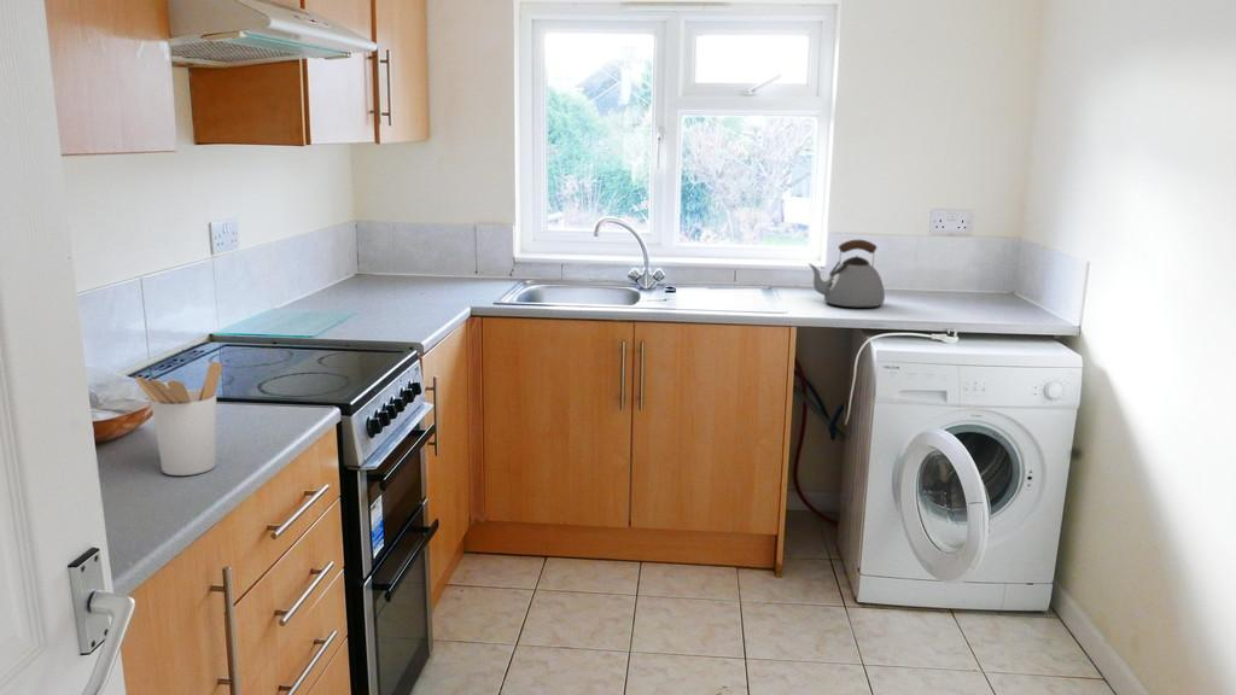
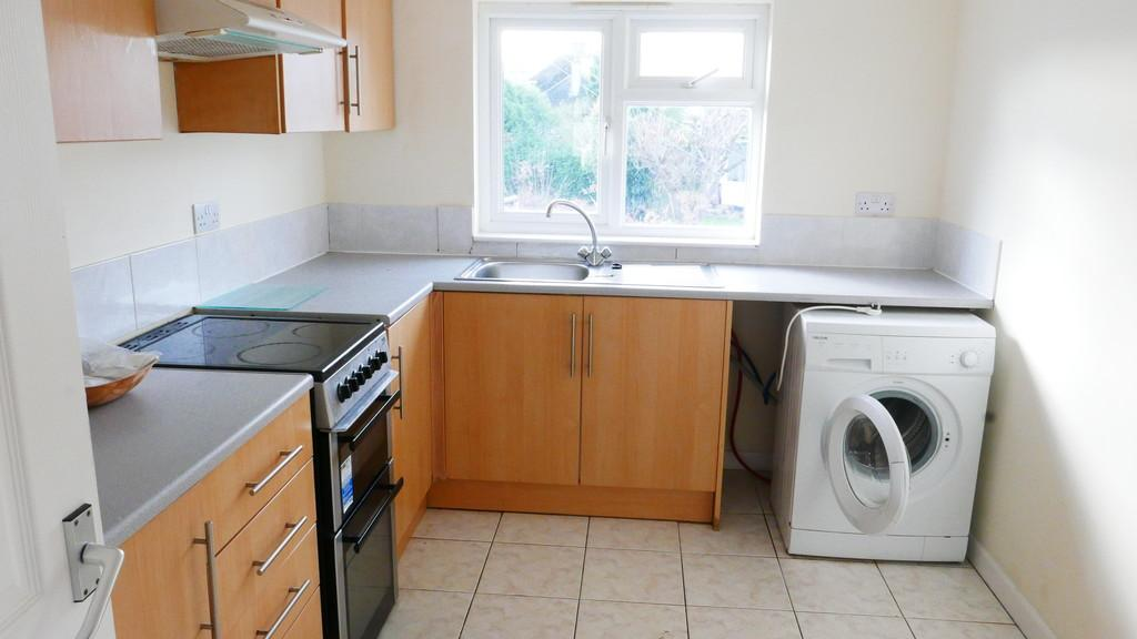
- utensil holder (179, 419)
- kettle (846, 271)
